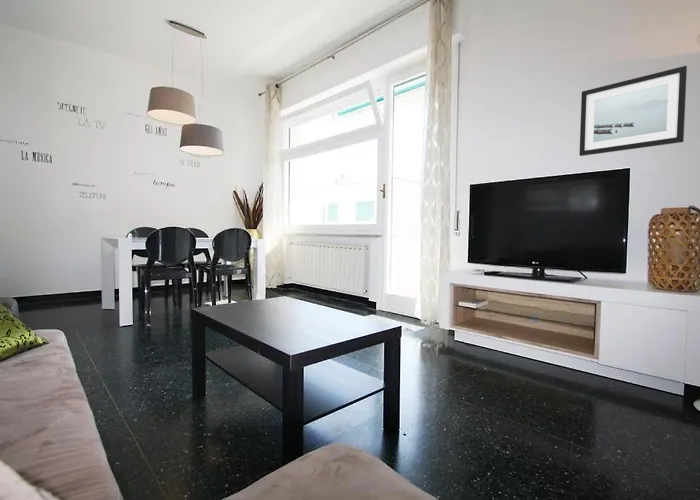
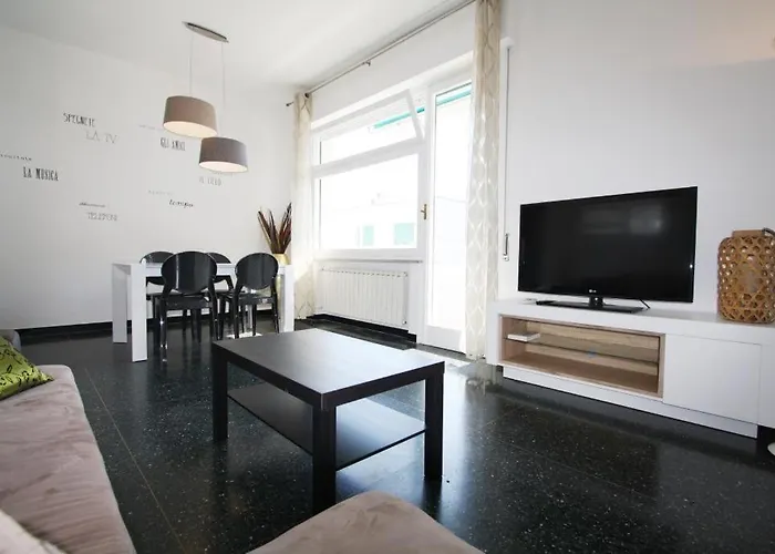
- wall art (628, 114)
